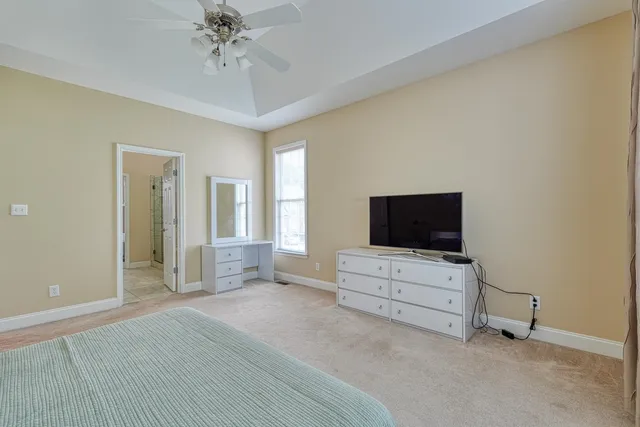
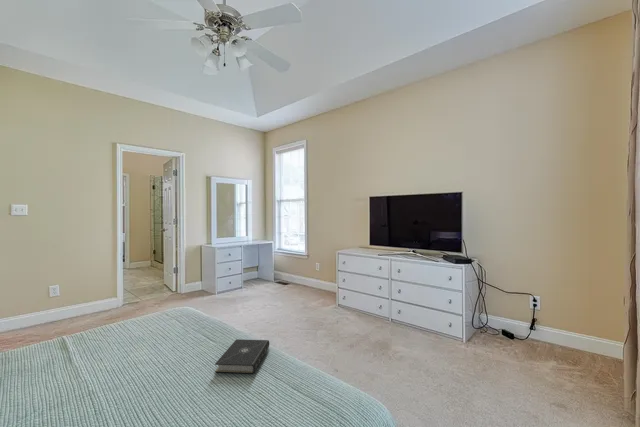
+ book (244, 354)
